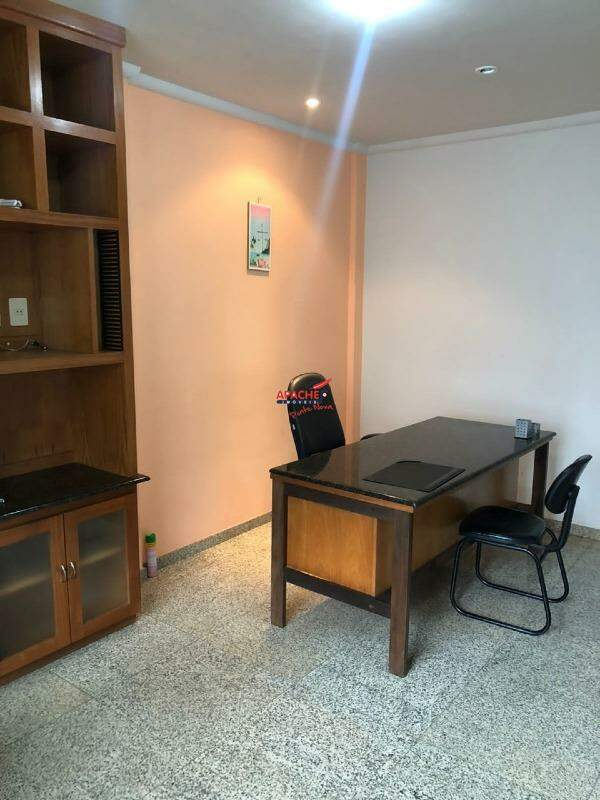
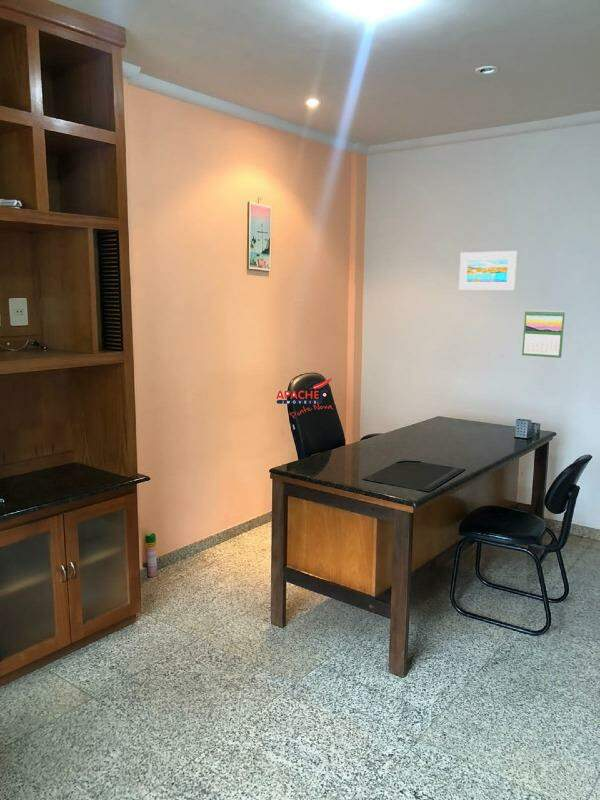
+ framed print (487, 271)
+ calendar (543, 333)
